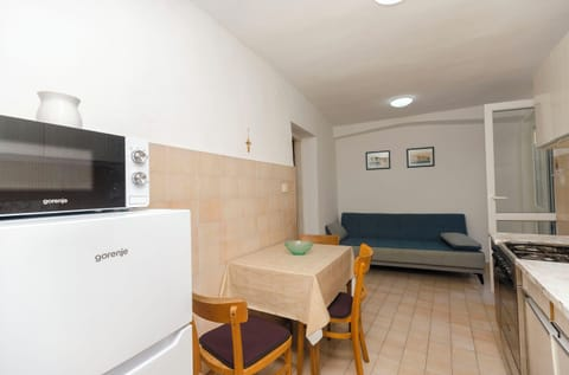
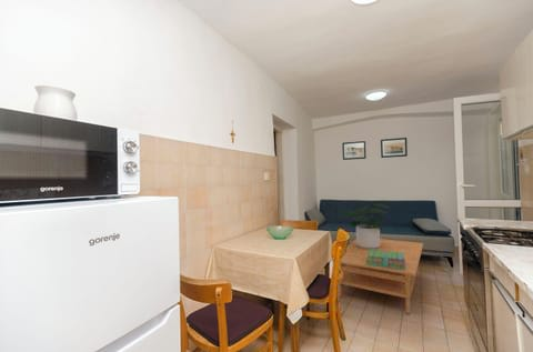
+ stack of books (385, 258)
+ coffee table (381, 268)
+ potted plant (365, 225)
